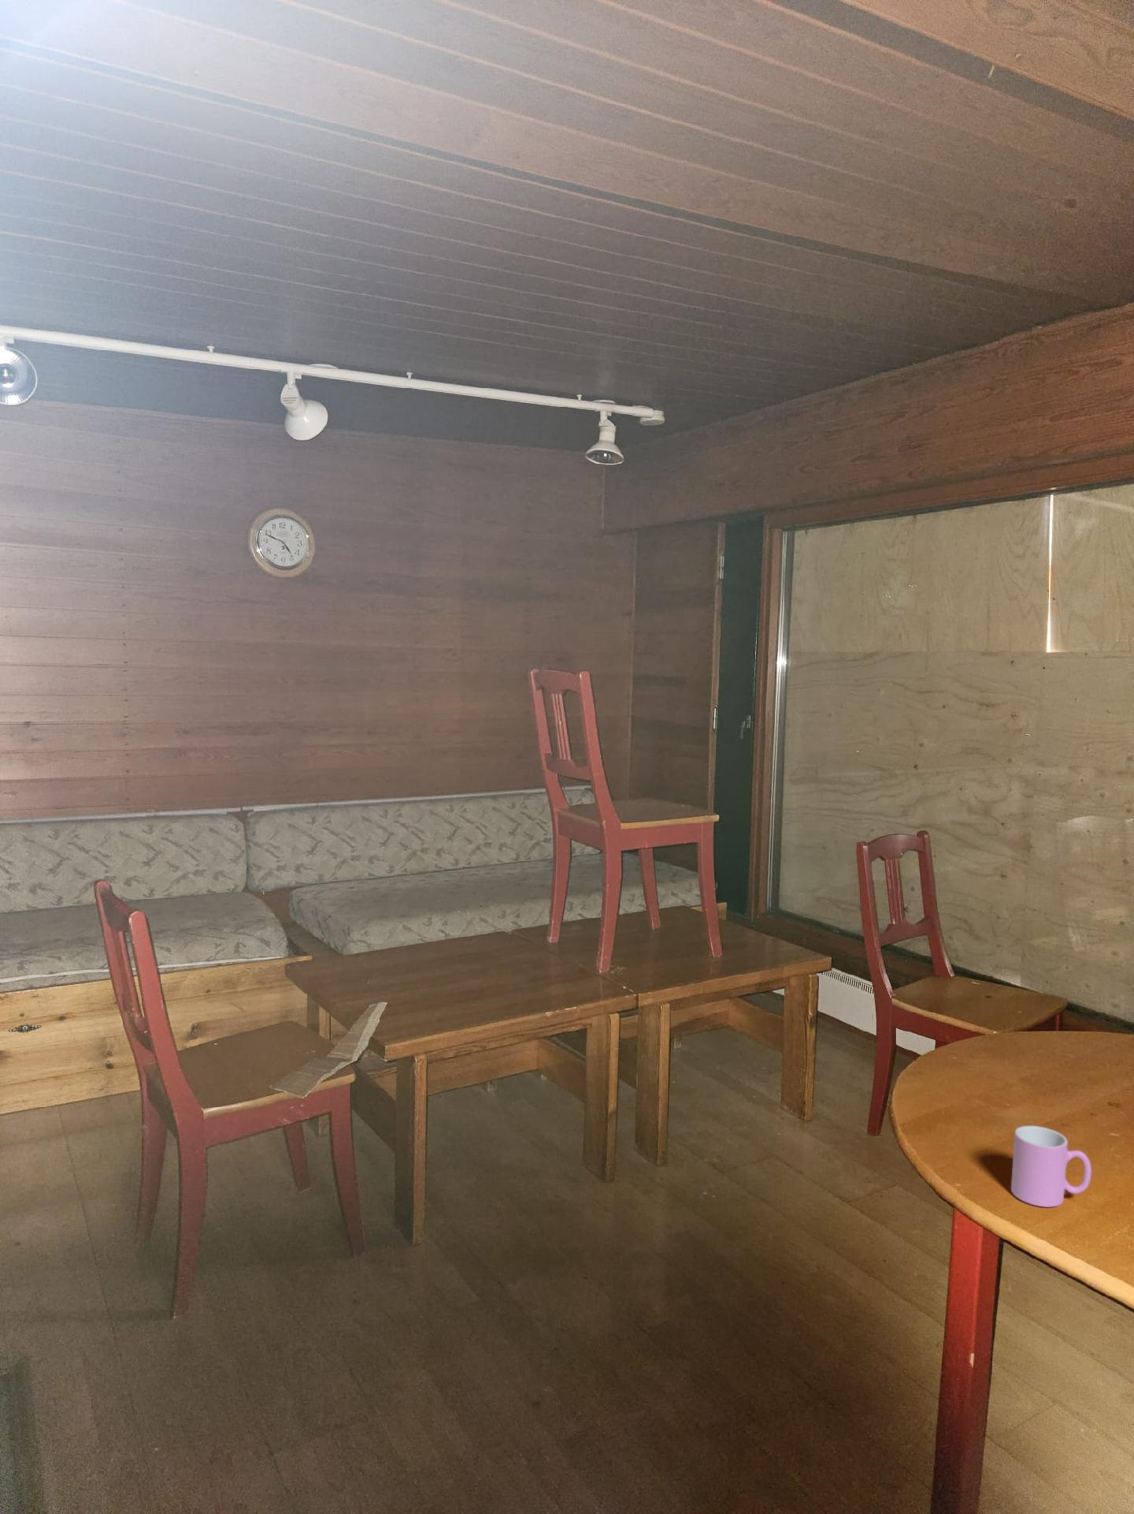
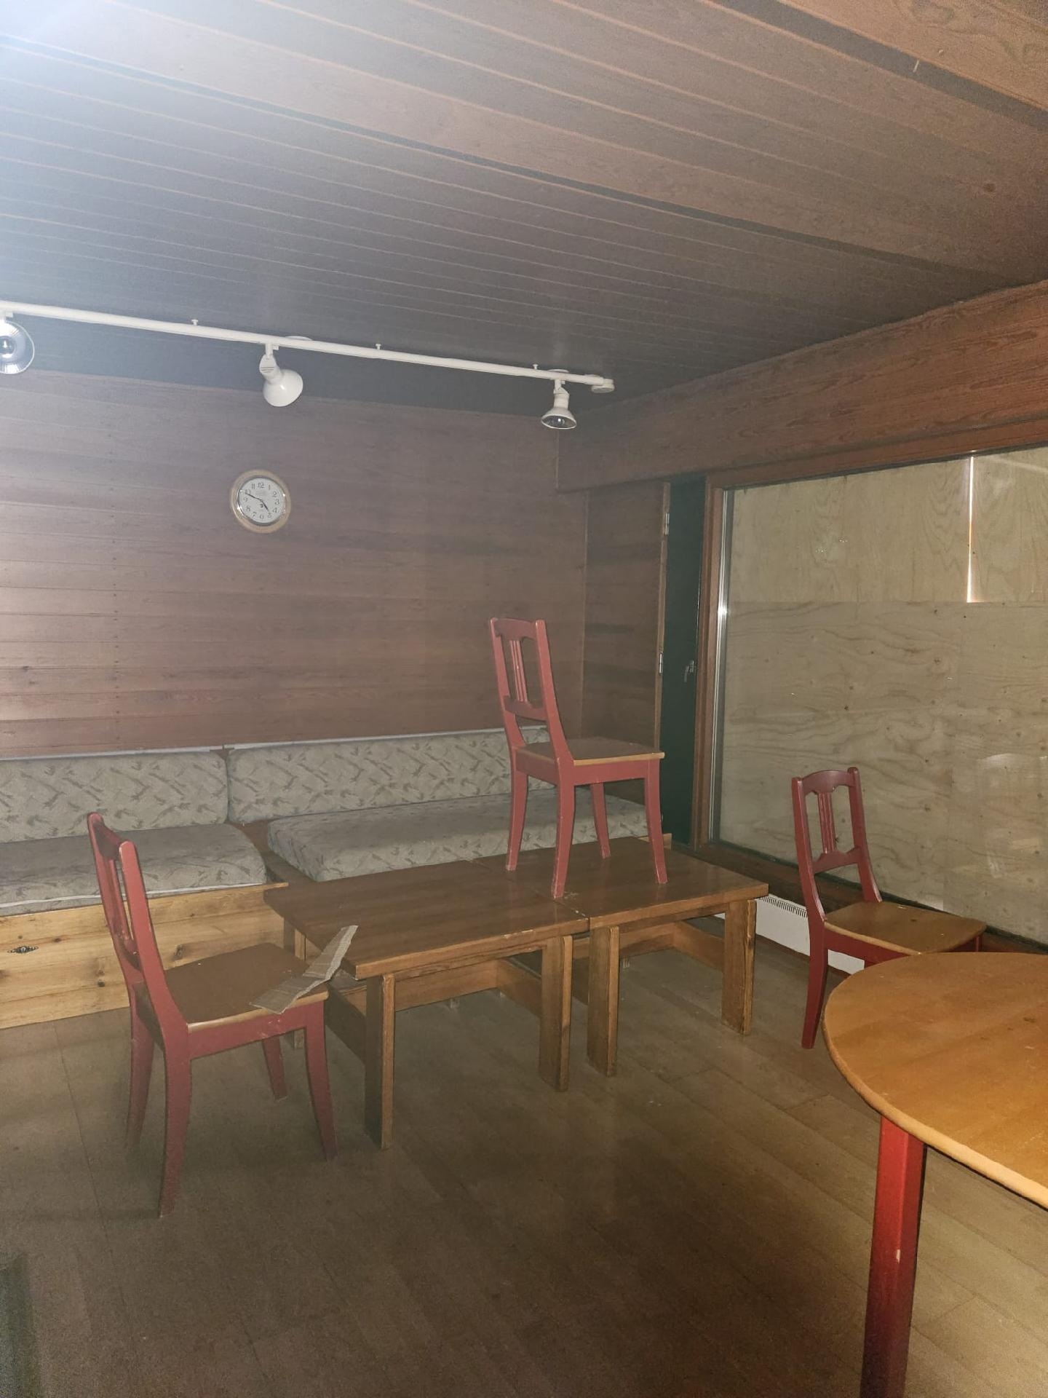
- cup (1052, 1168)
